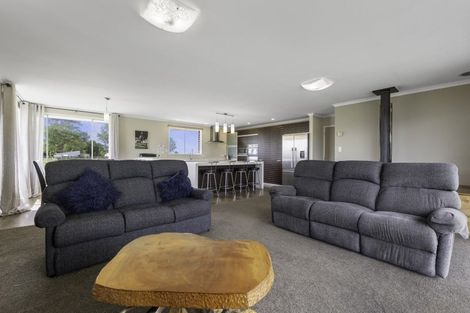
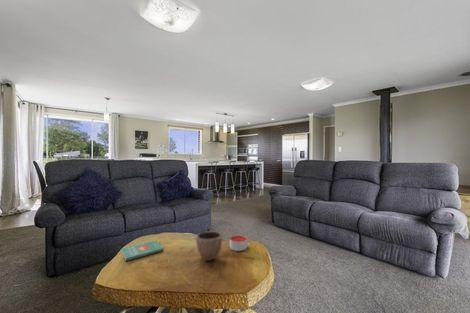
+ book (142, 249)
+ decorative bowl (209, 246)
+ candle (238, 242)
